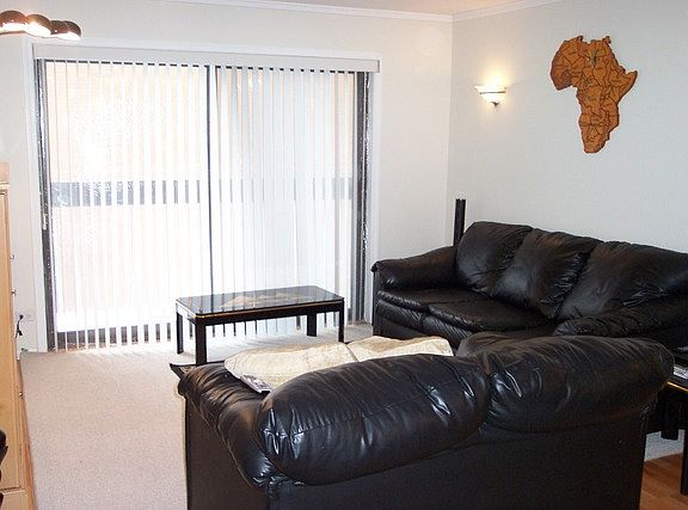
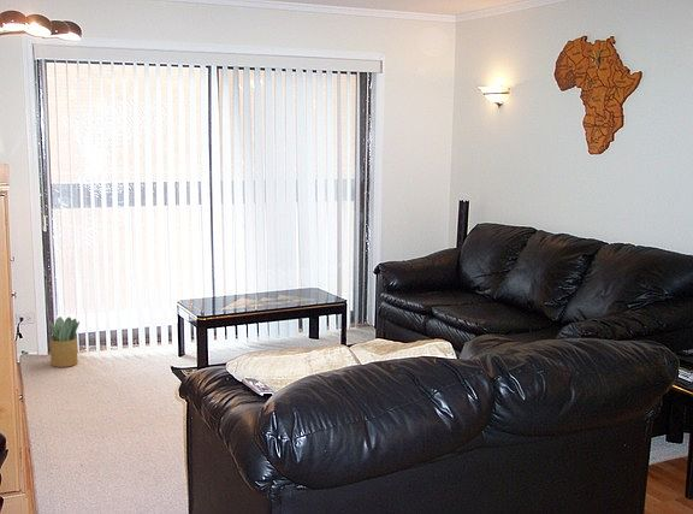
+ potted plant (63, 341)
